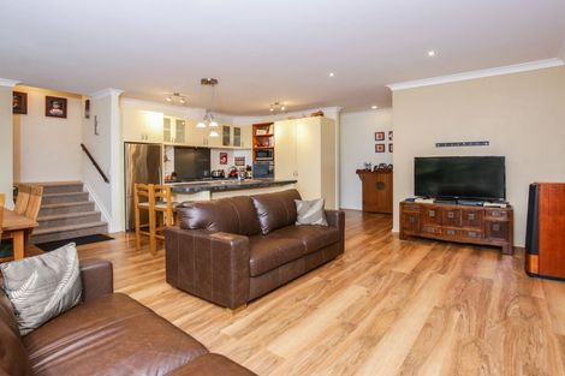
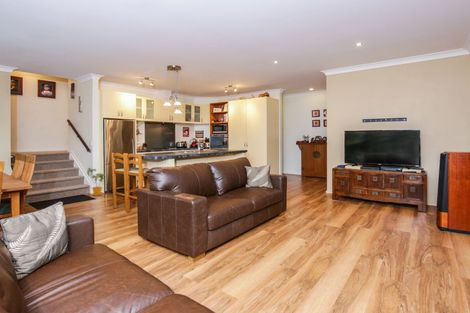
+ house plant (96, 181)
